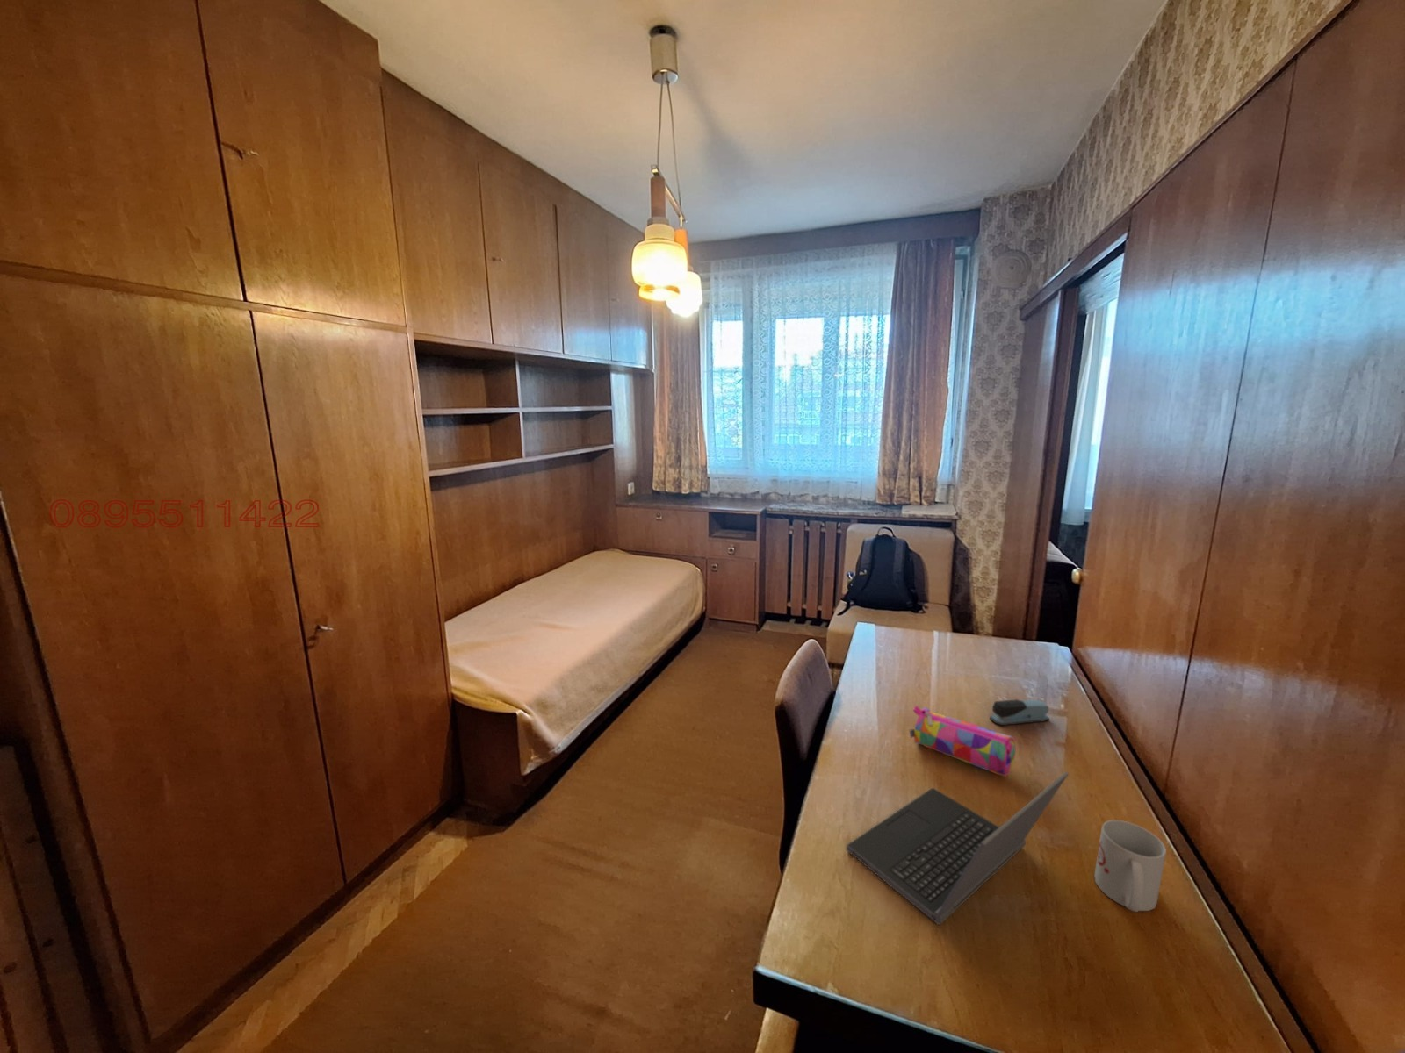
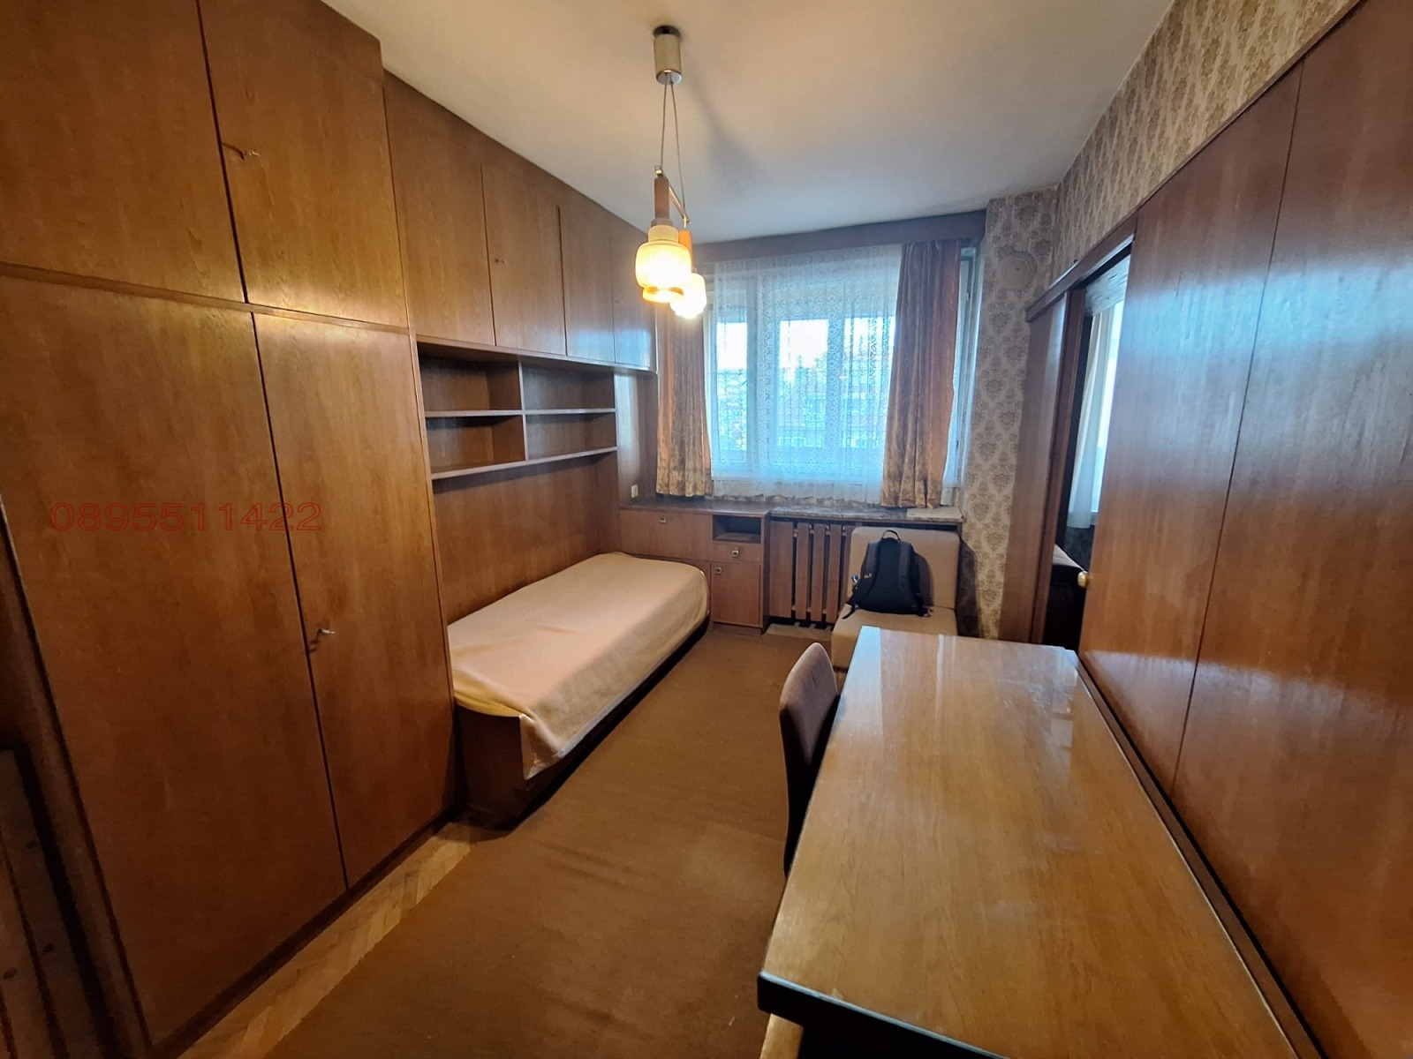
- pencil case (960, 739)
- stapler (1020, 710)
- mug (1131, 872)
- laptop computer (953, 813)
